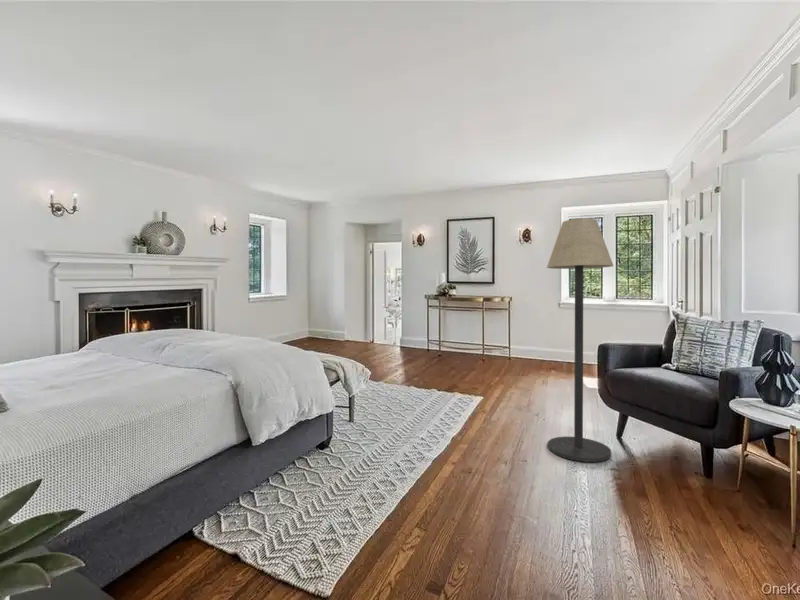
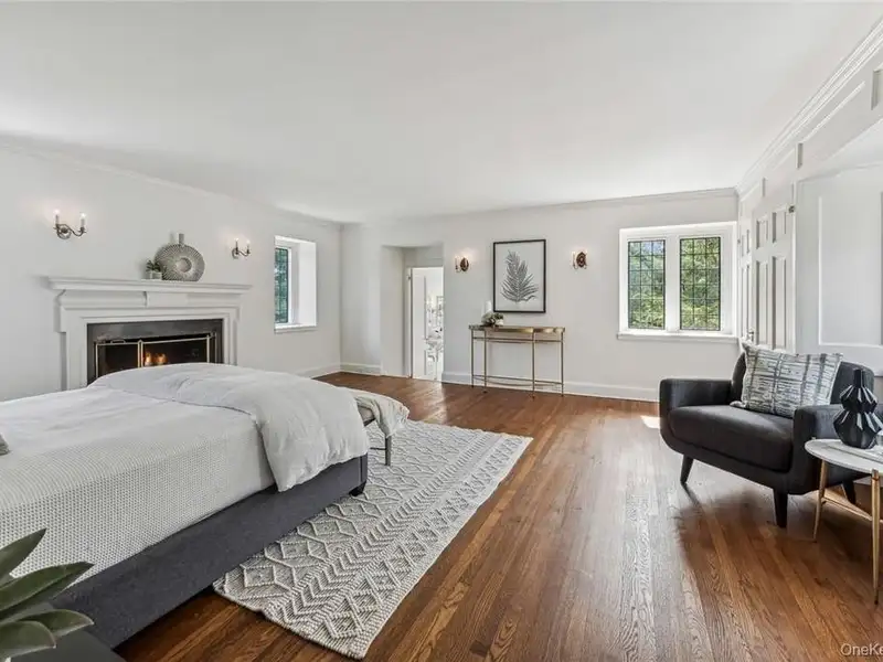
- floor lamp (578, 336)
